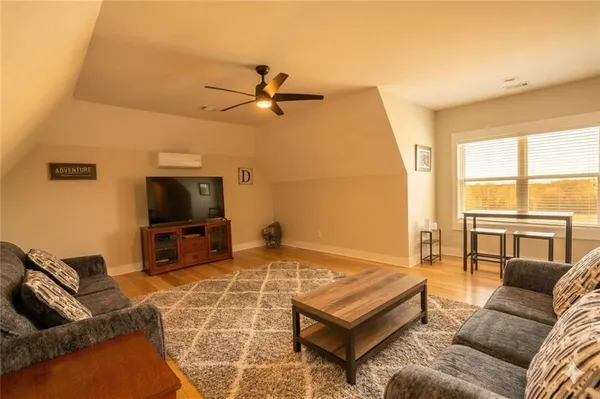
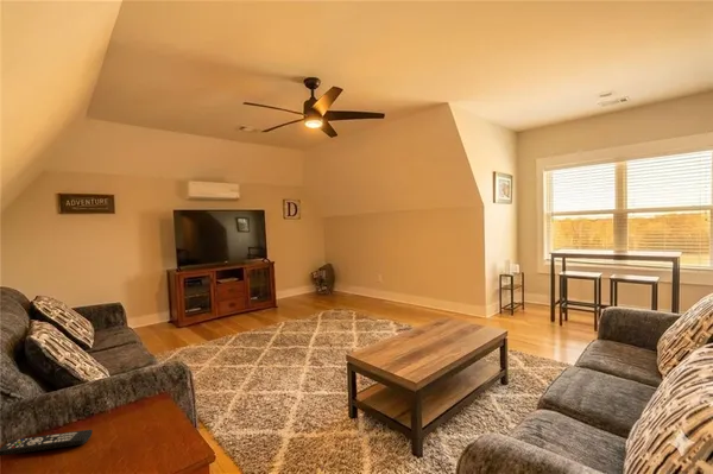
+ remote control (46, 442)
